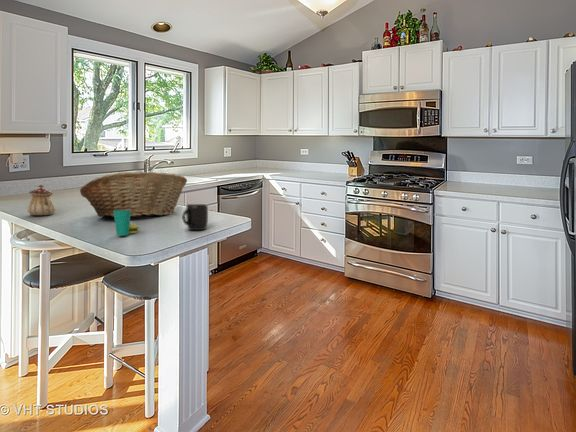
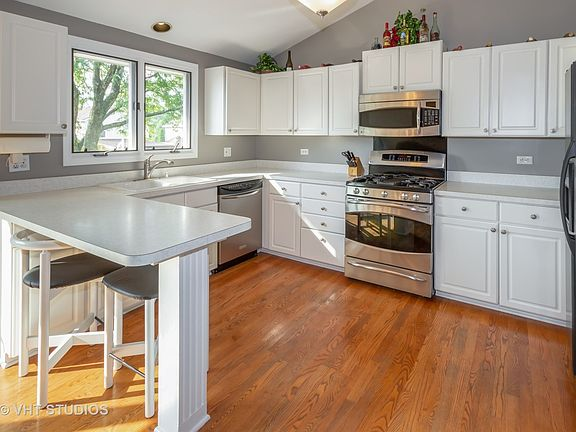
- teapot (42, 199)
- fruit basket (137, 194)
- mug (194, 217)
- cup (126, 222)
